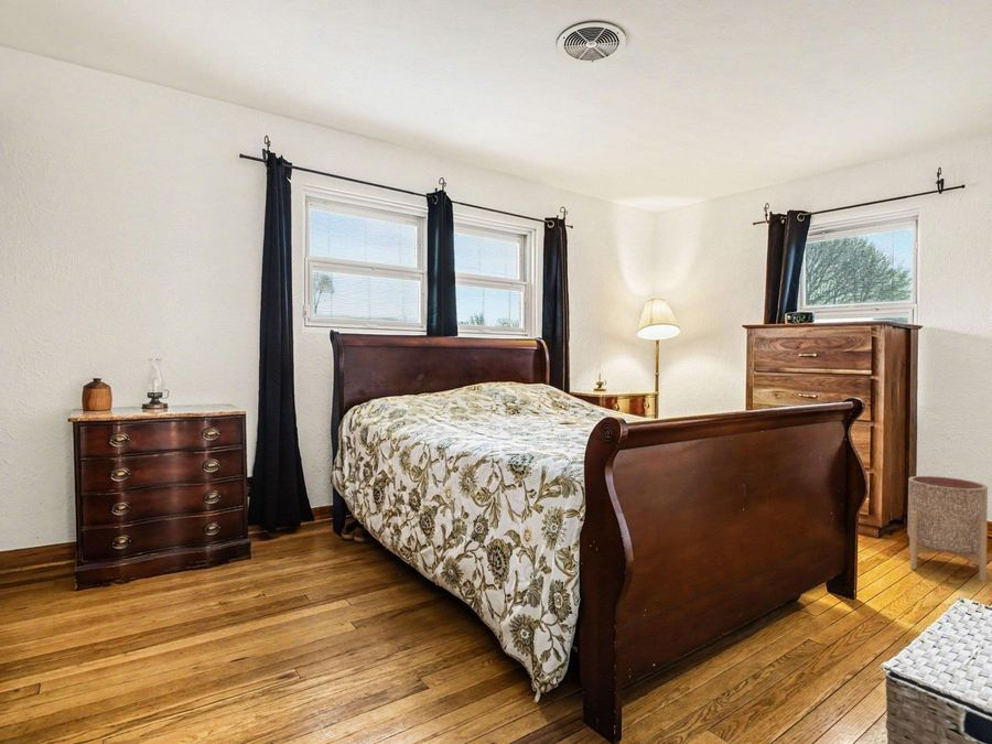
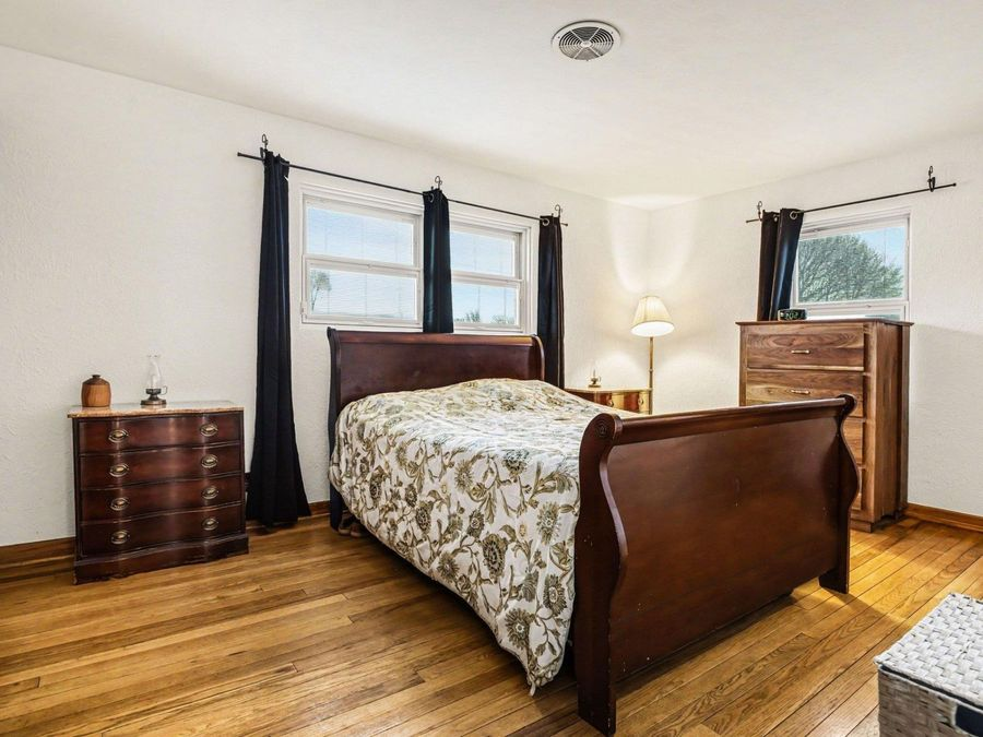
- planter (946, 524)
